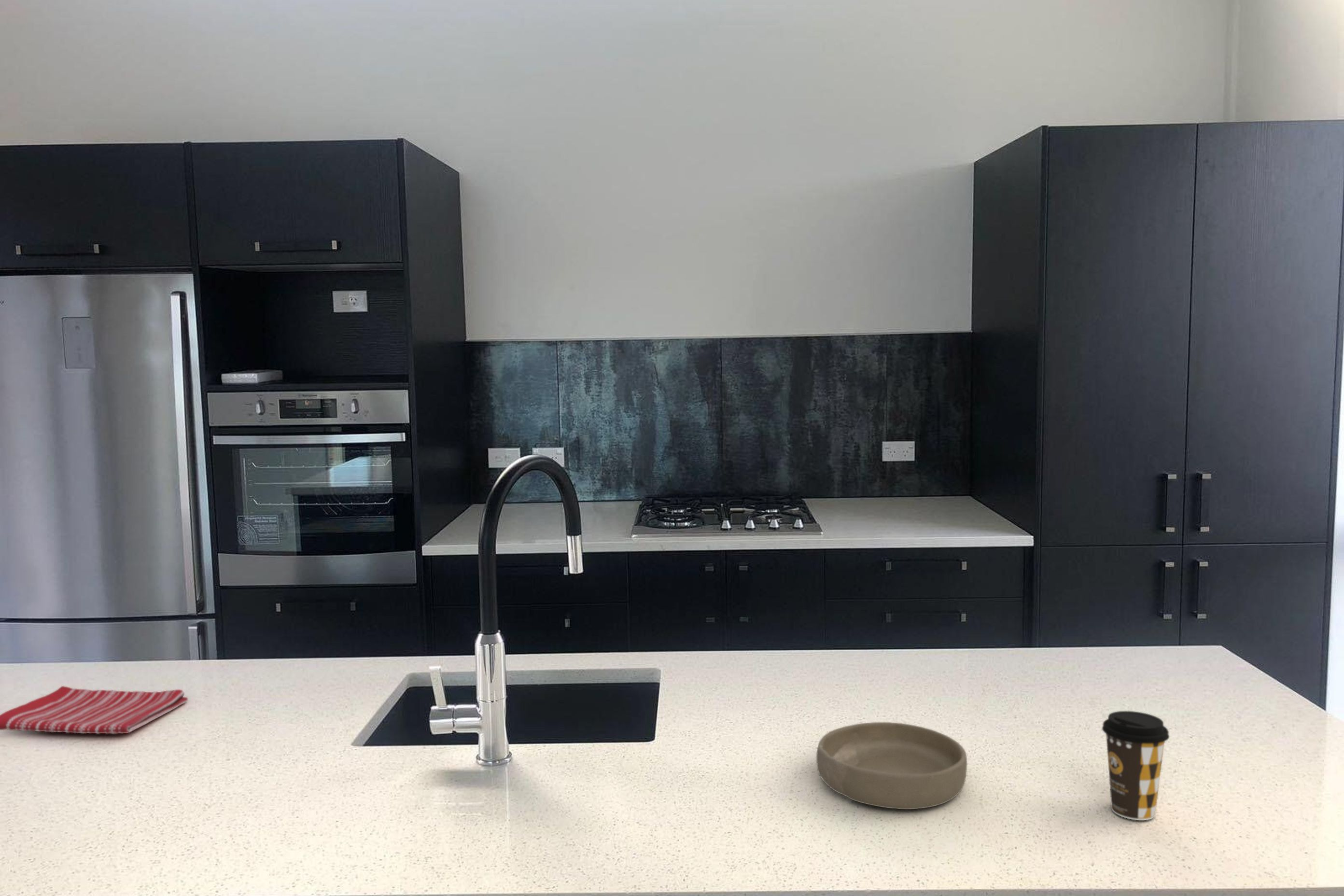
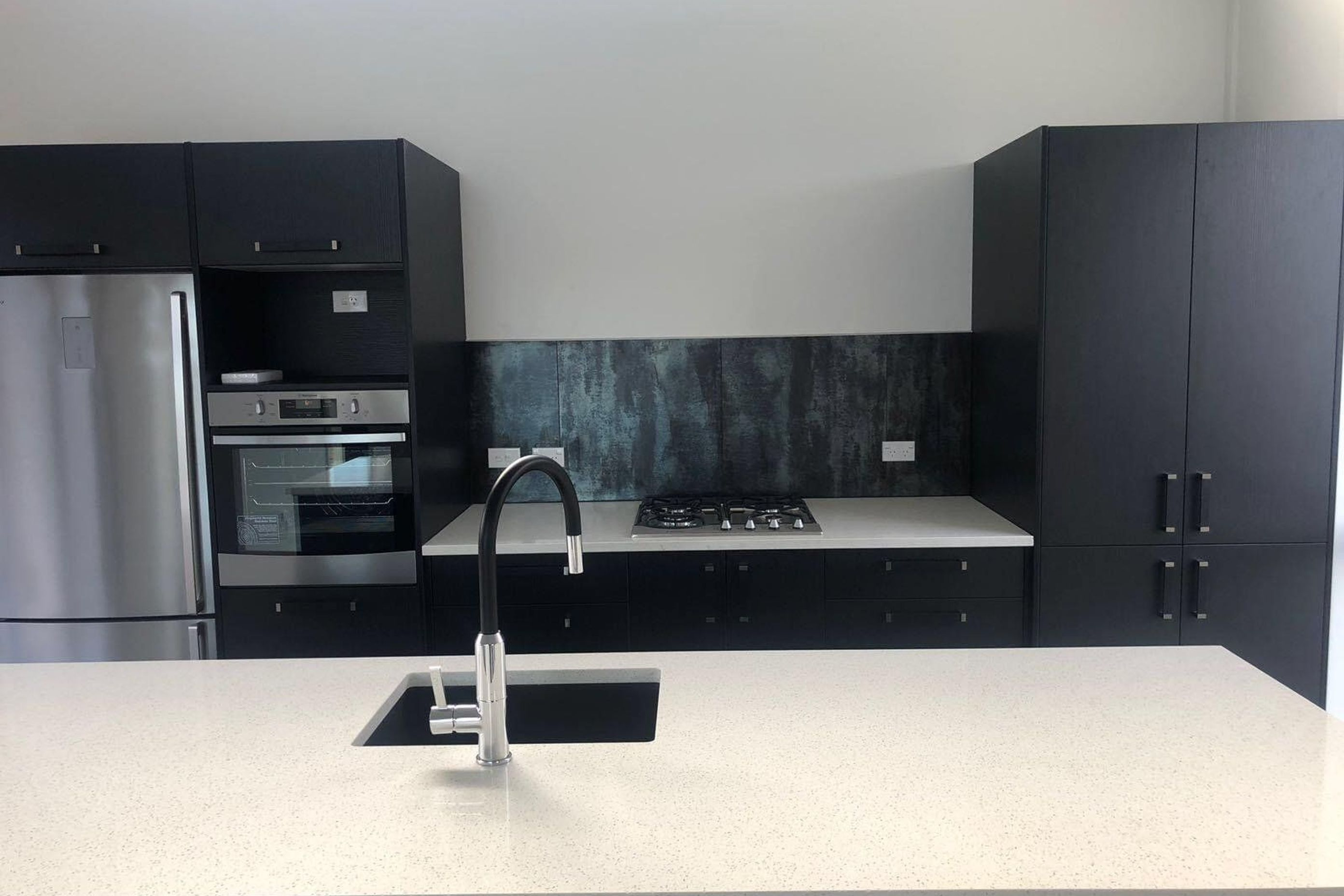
- bowl (891, 764)
- coffee cup (1134, 765)
- dish towel (93, 709)
